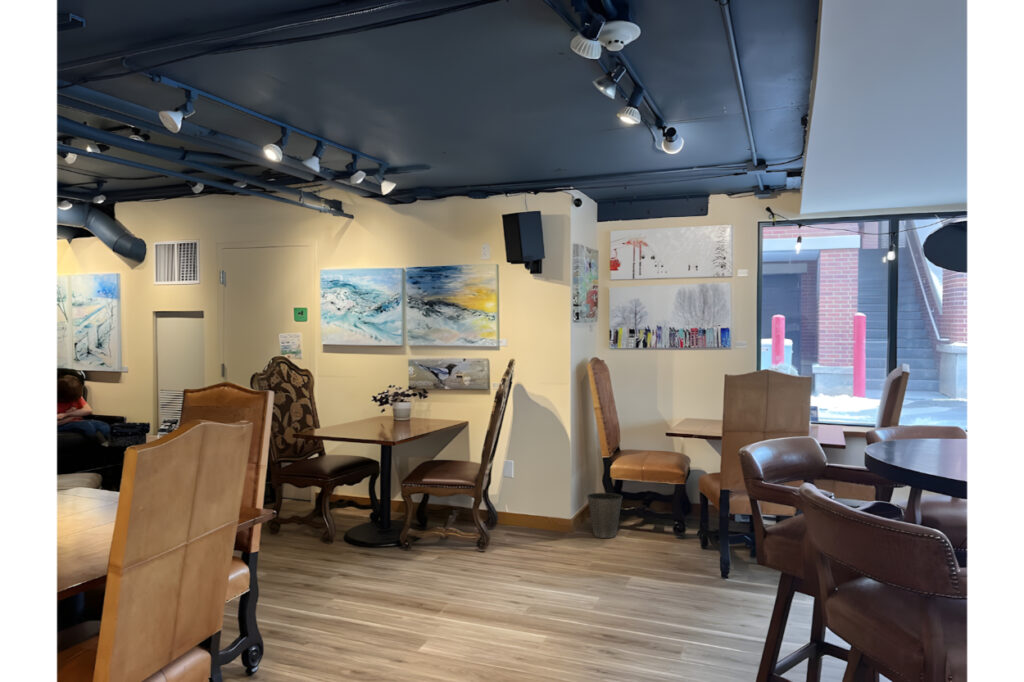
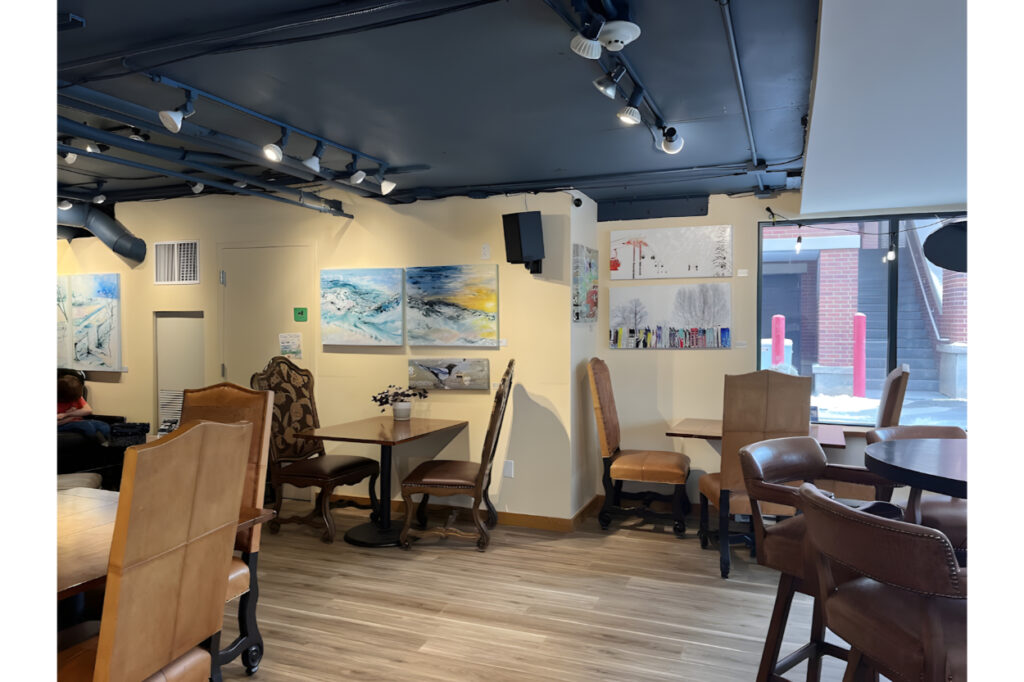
- waste basket (604, 515)
